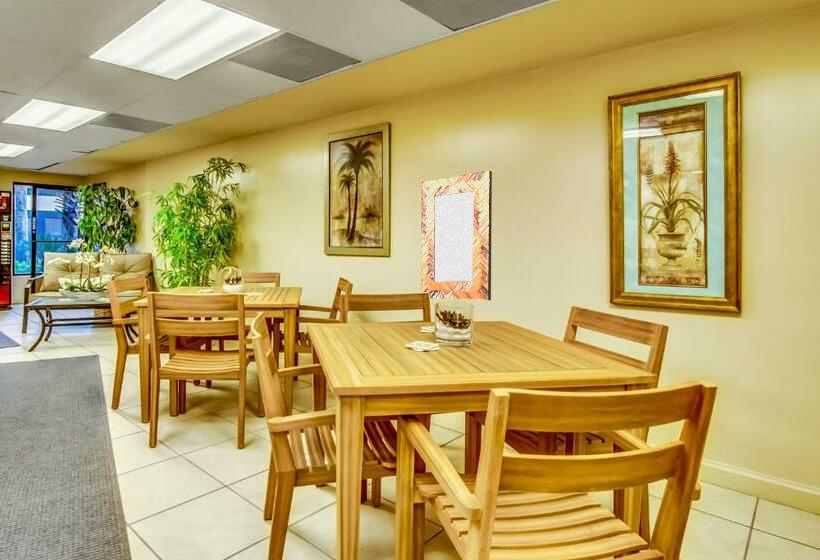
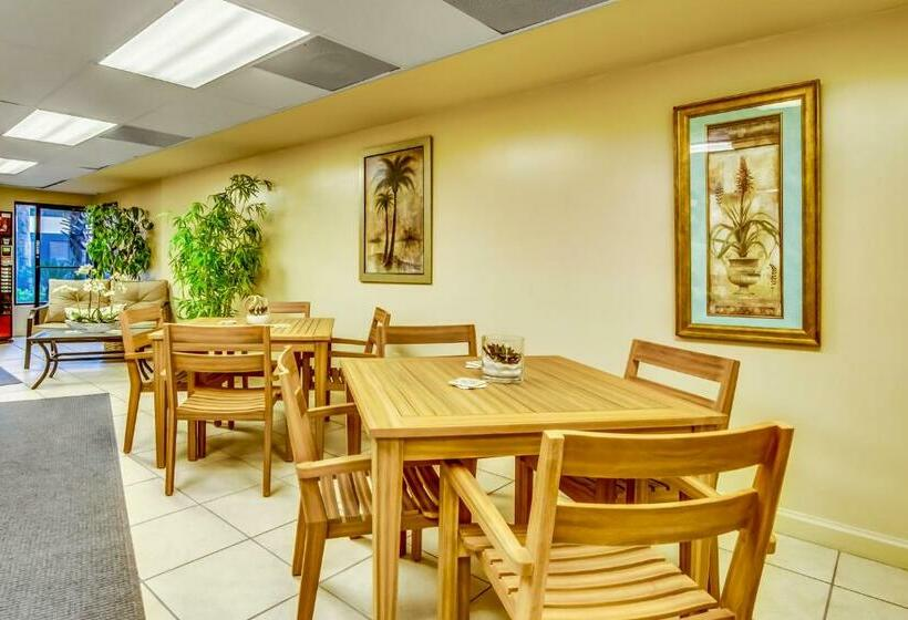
- home mirror (454, 237)
